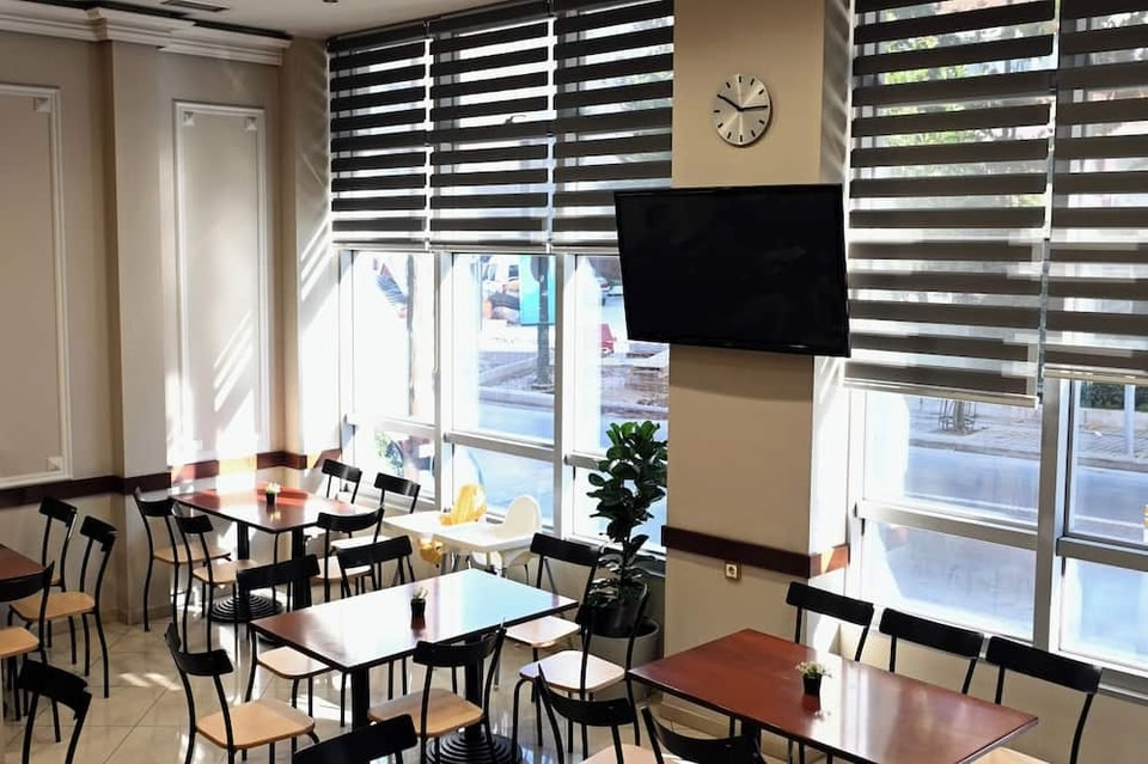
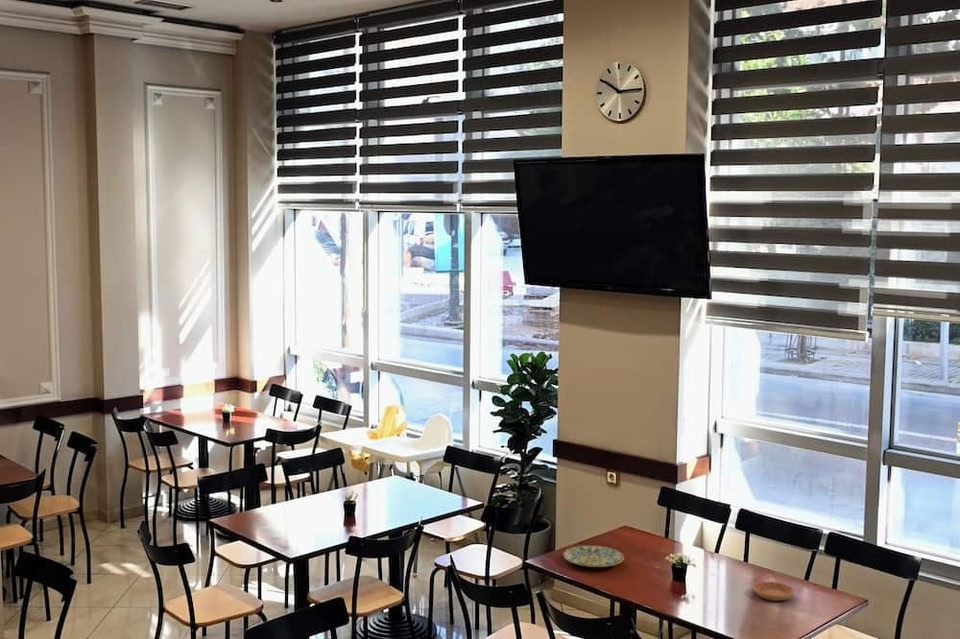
+ saucer (773, 591)
+ plate (593, 558)
